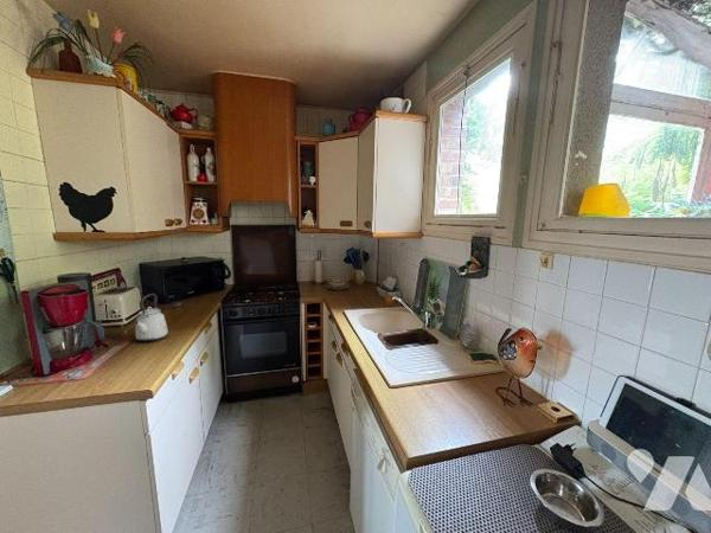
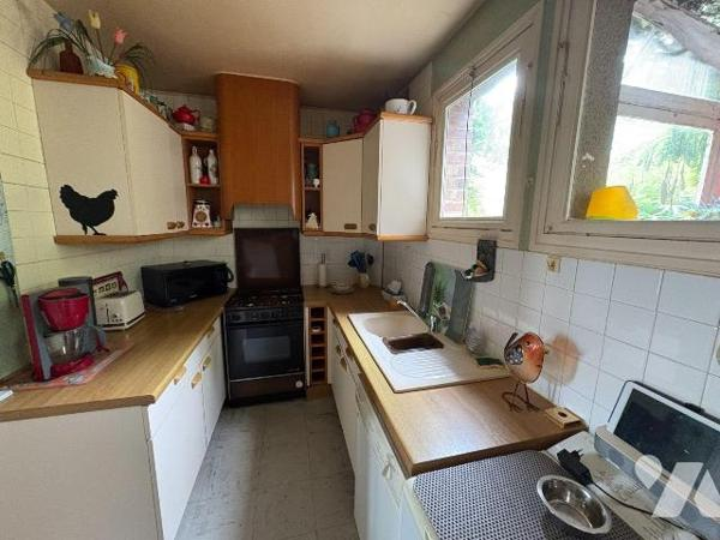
- kettle (147, 319)
